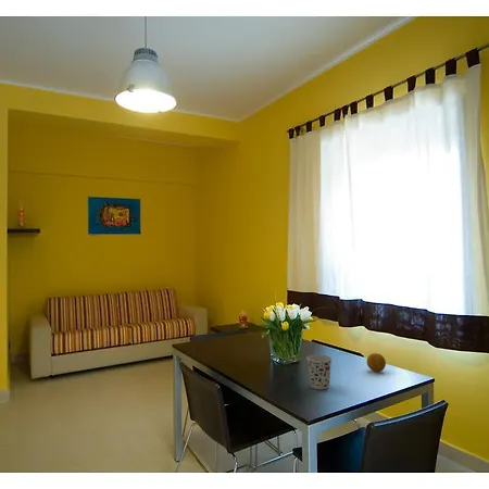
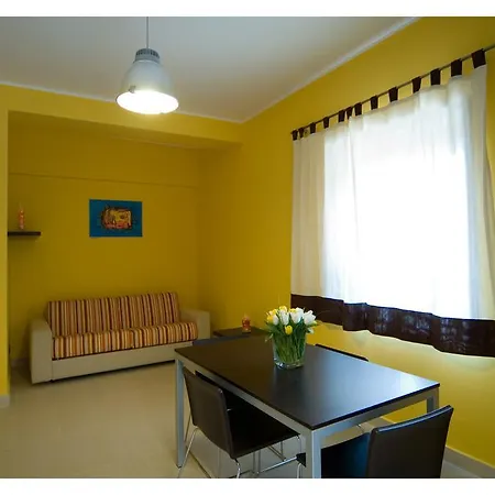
- fruit (376, 362)
- cup (319, 372)
